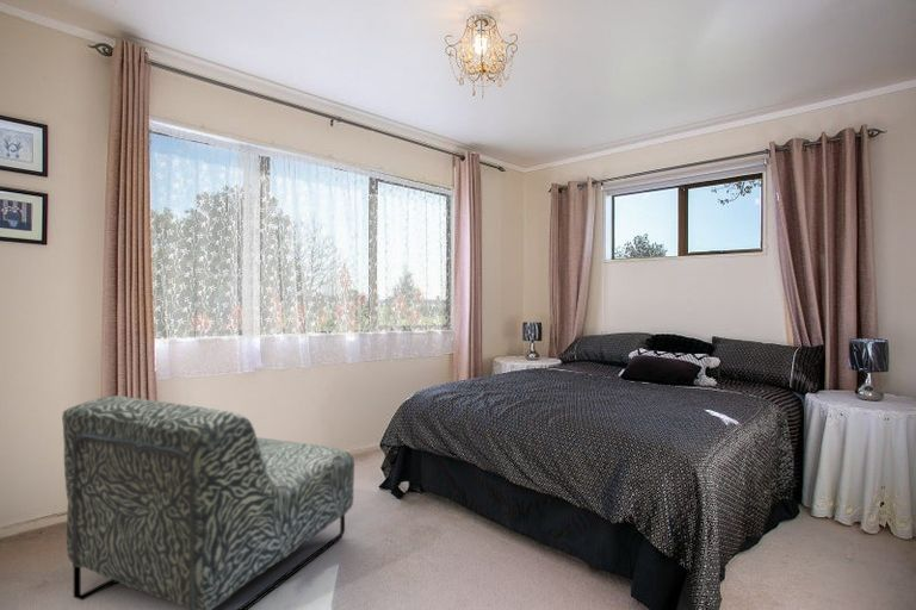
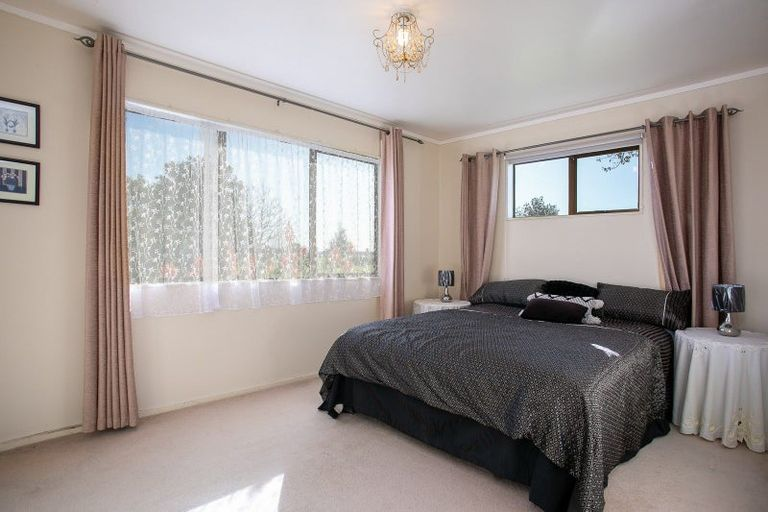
- armchair (227, 475)
